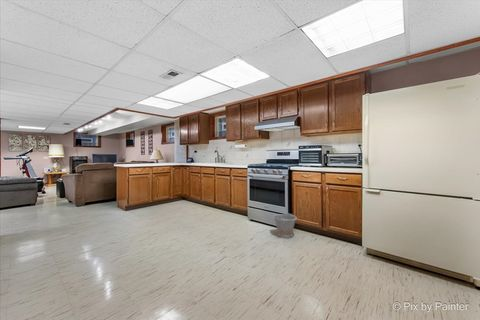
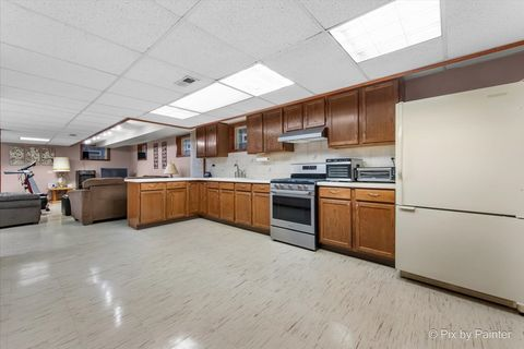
- bucket (284, 224)
